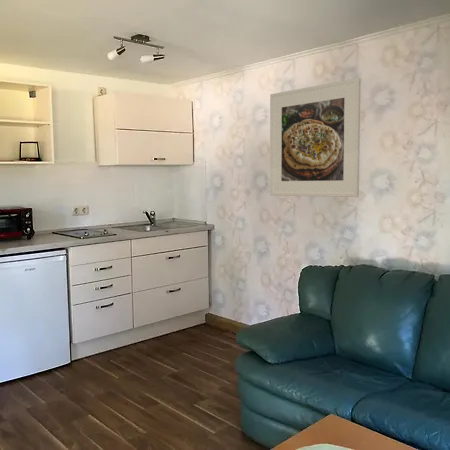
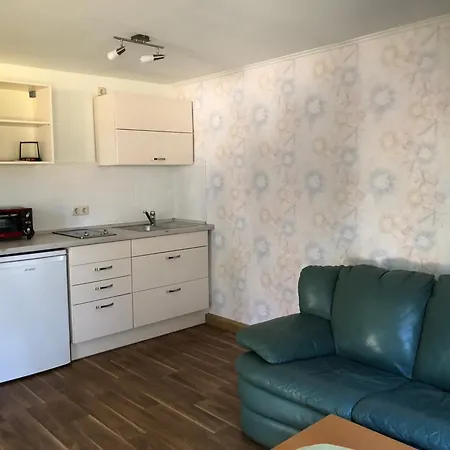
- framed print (311, 142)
